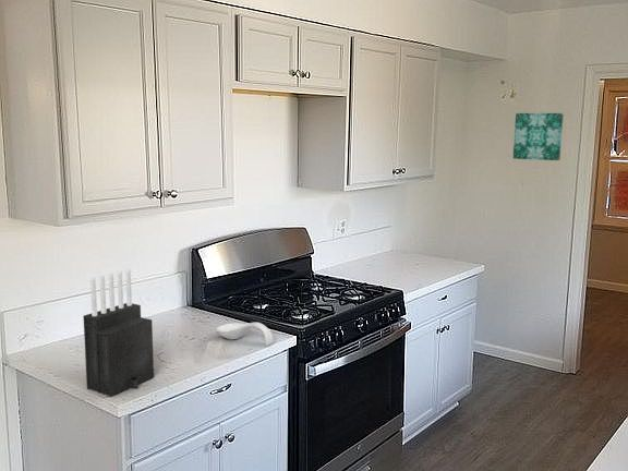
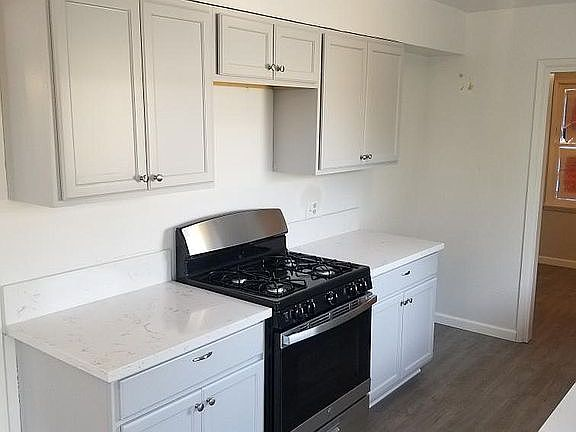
- spoon rest (244, 330)
- wall art (538, 136)
- knife block (121, 329)
